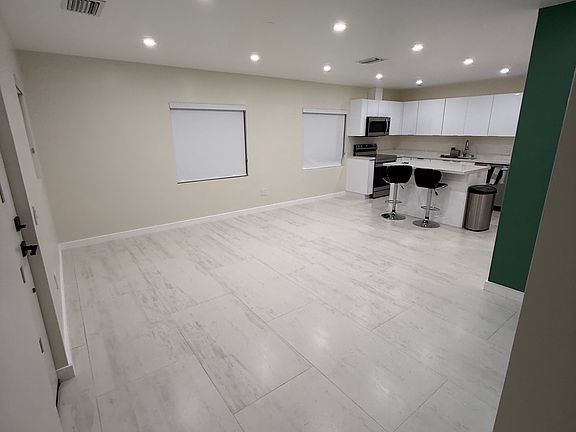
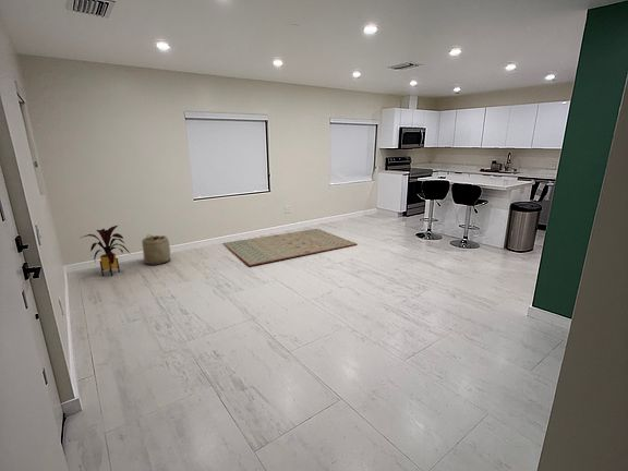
+ basket (156, 247)
+ rug (289, 243)
+ house plant (106, 251)
